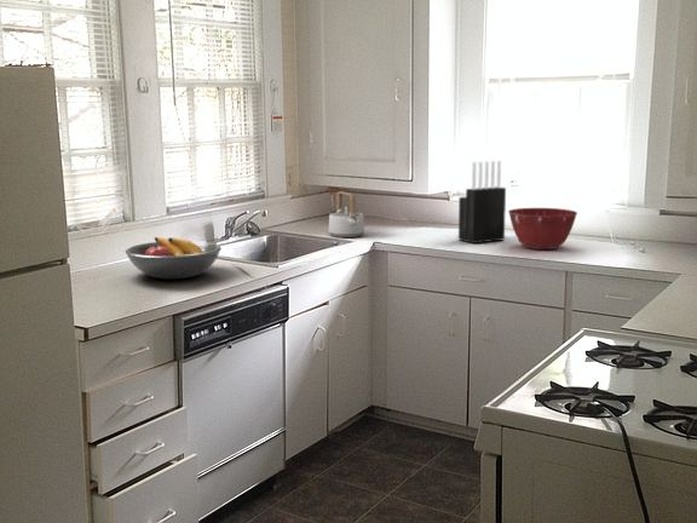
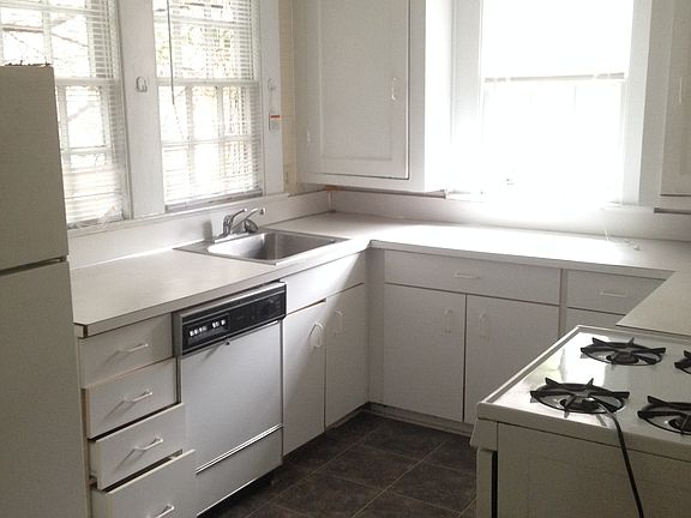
- mixing bowl (542, 229)
- fruit bowl (173, 258)
- knife block (480, 200)
- teapot (347, 214)
